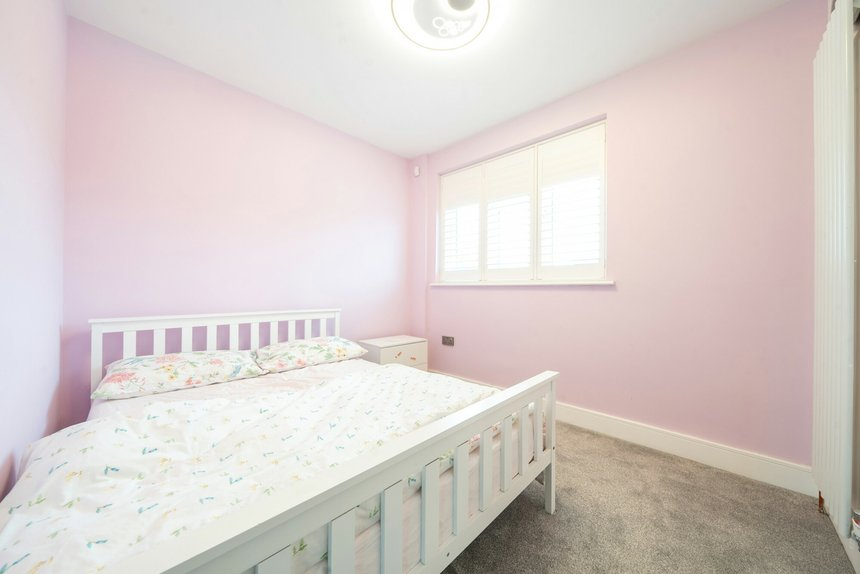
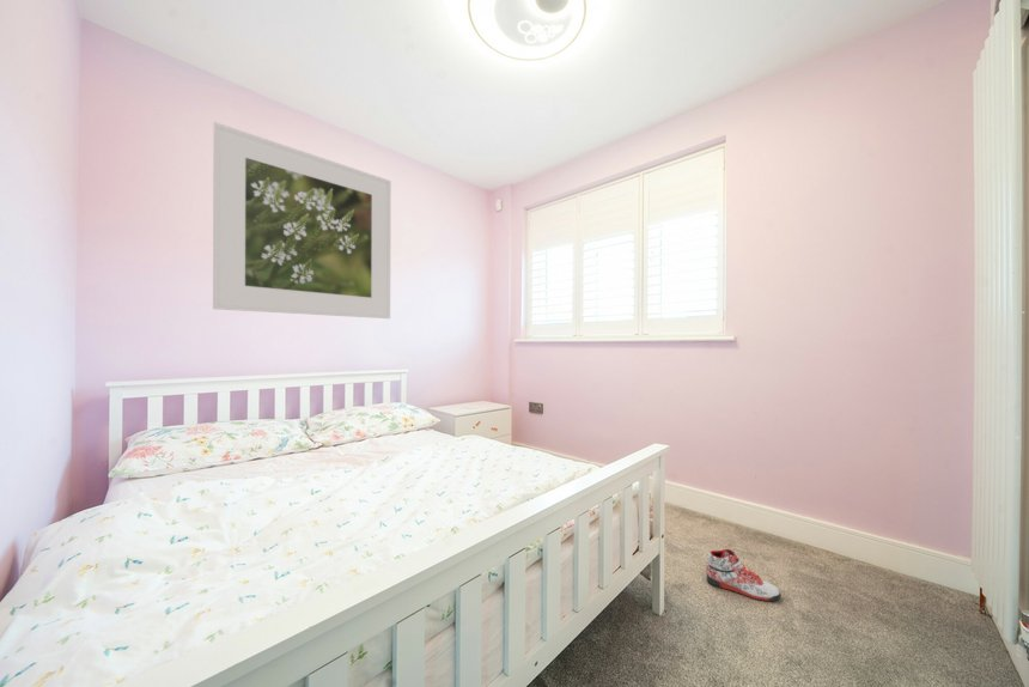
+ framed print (315, 235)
+ sneaker (742, 572)
